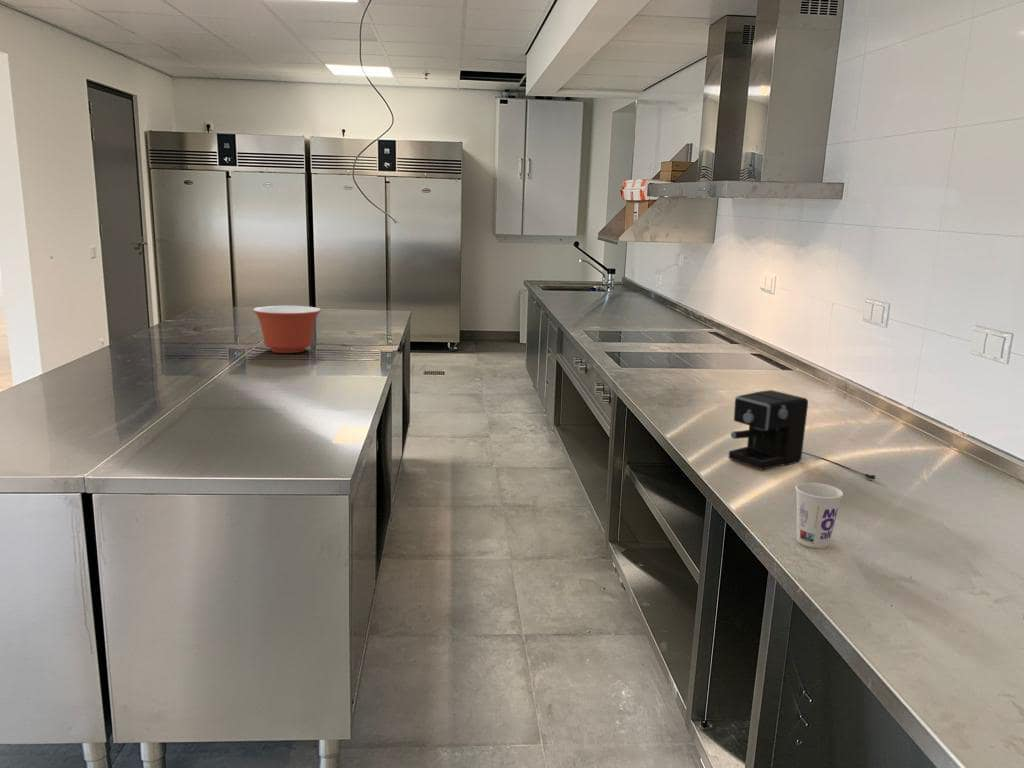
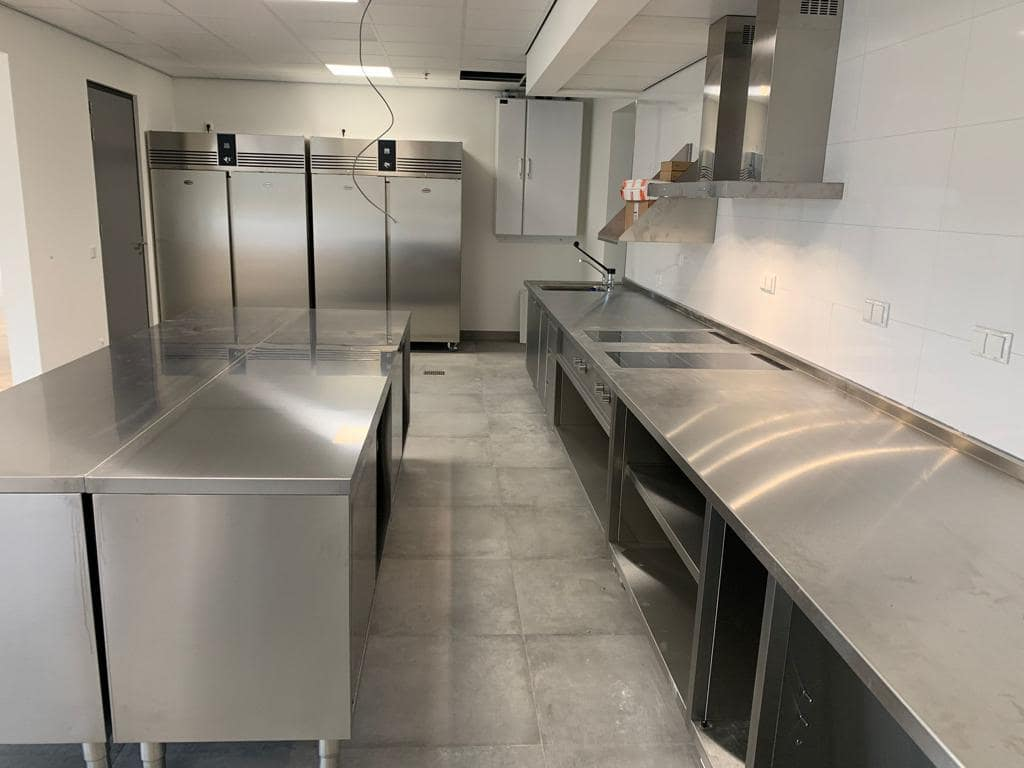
- coffee maker (800, 436)
- mixing bowl (287, 329)
- cup (815, 515)
